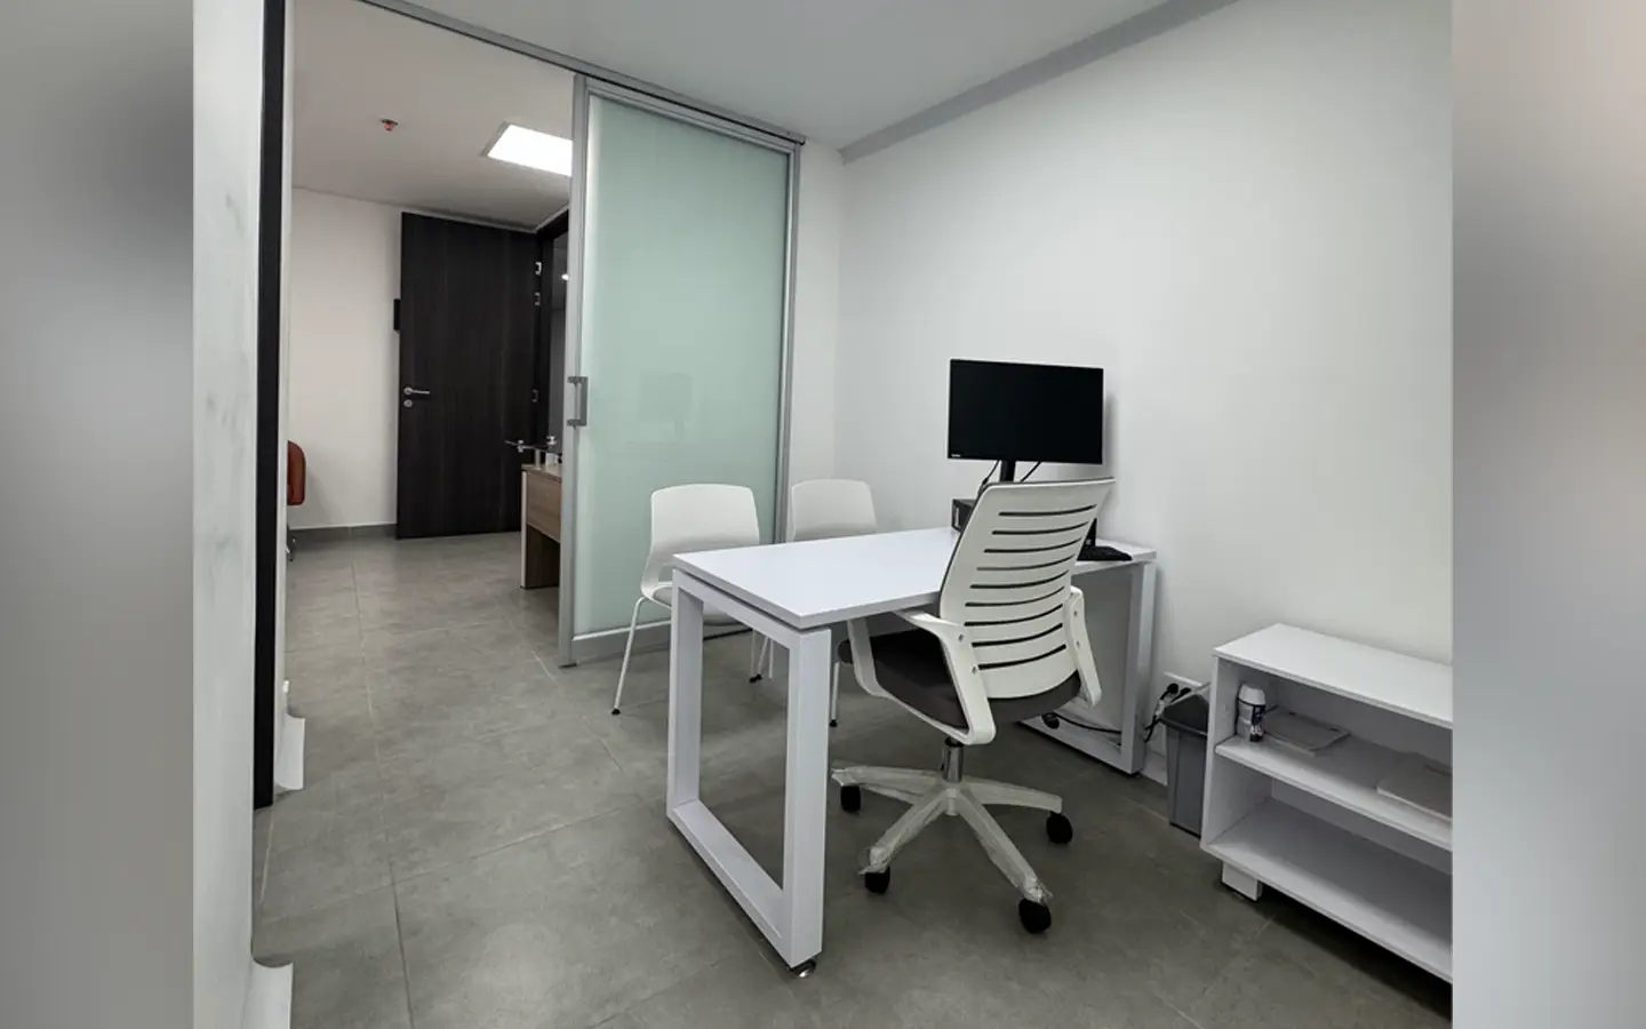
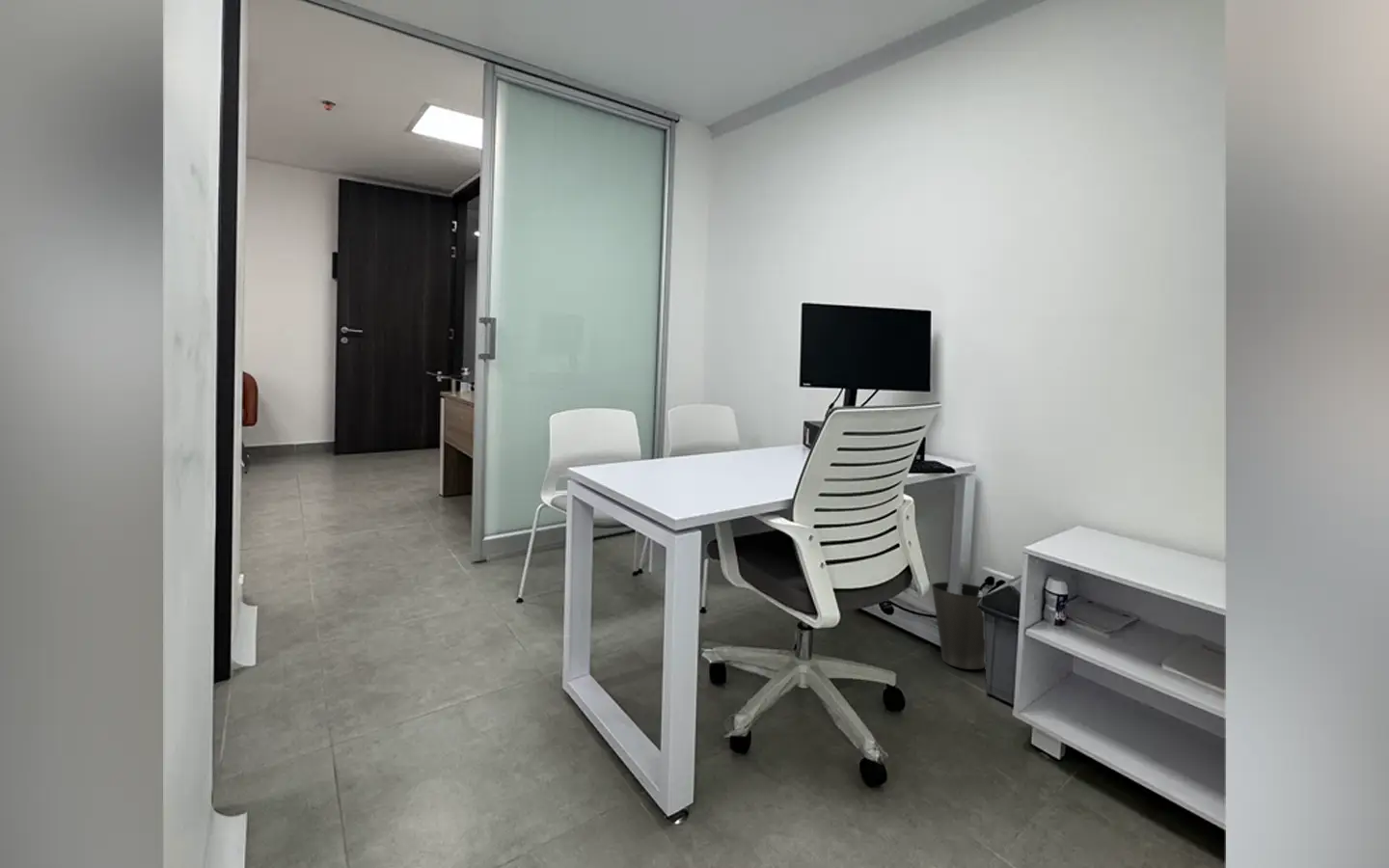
+ waste basket (964, 625)
